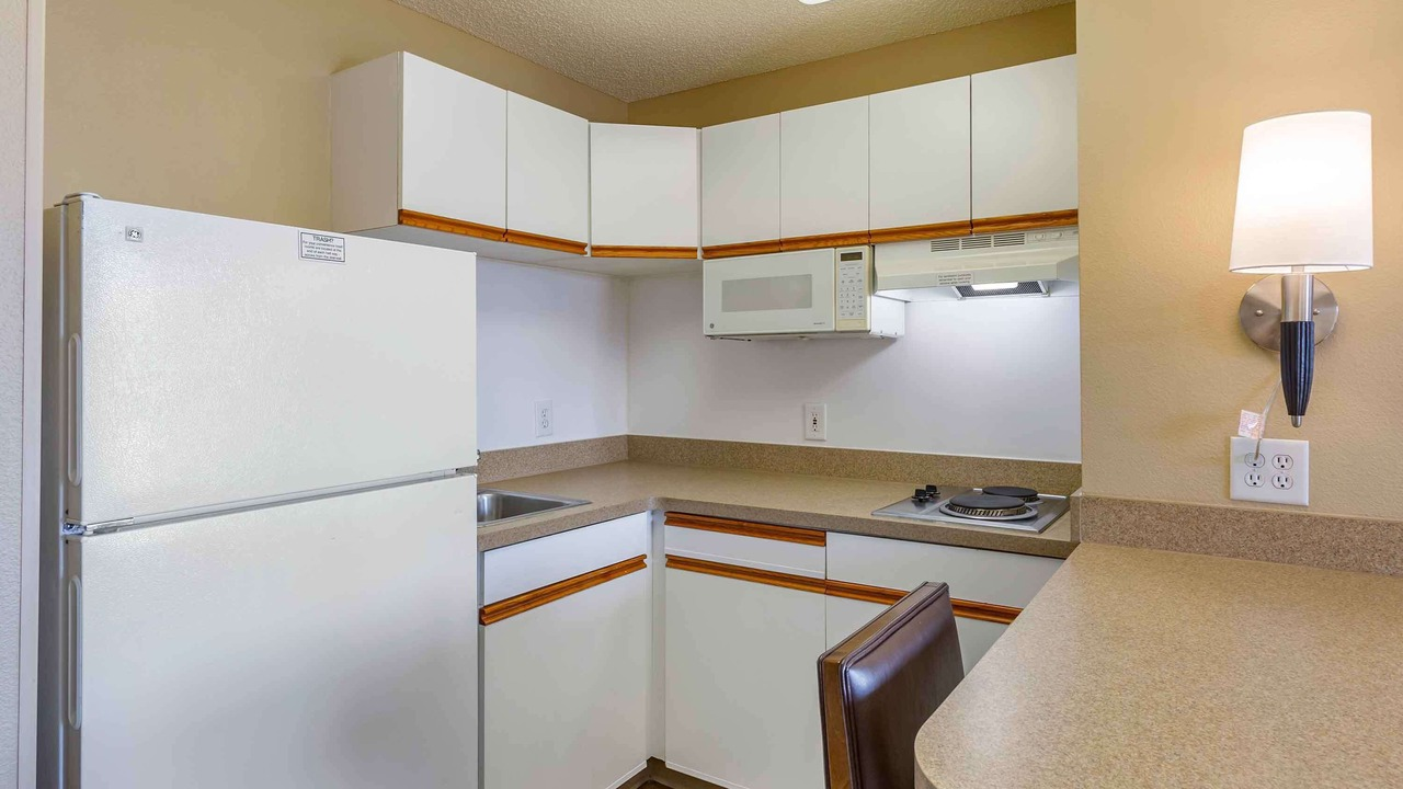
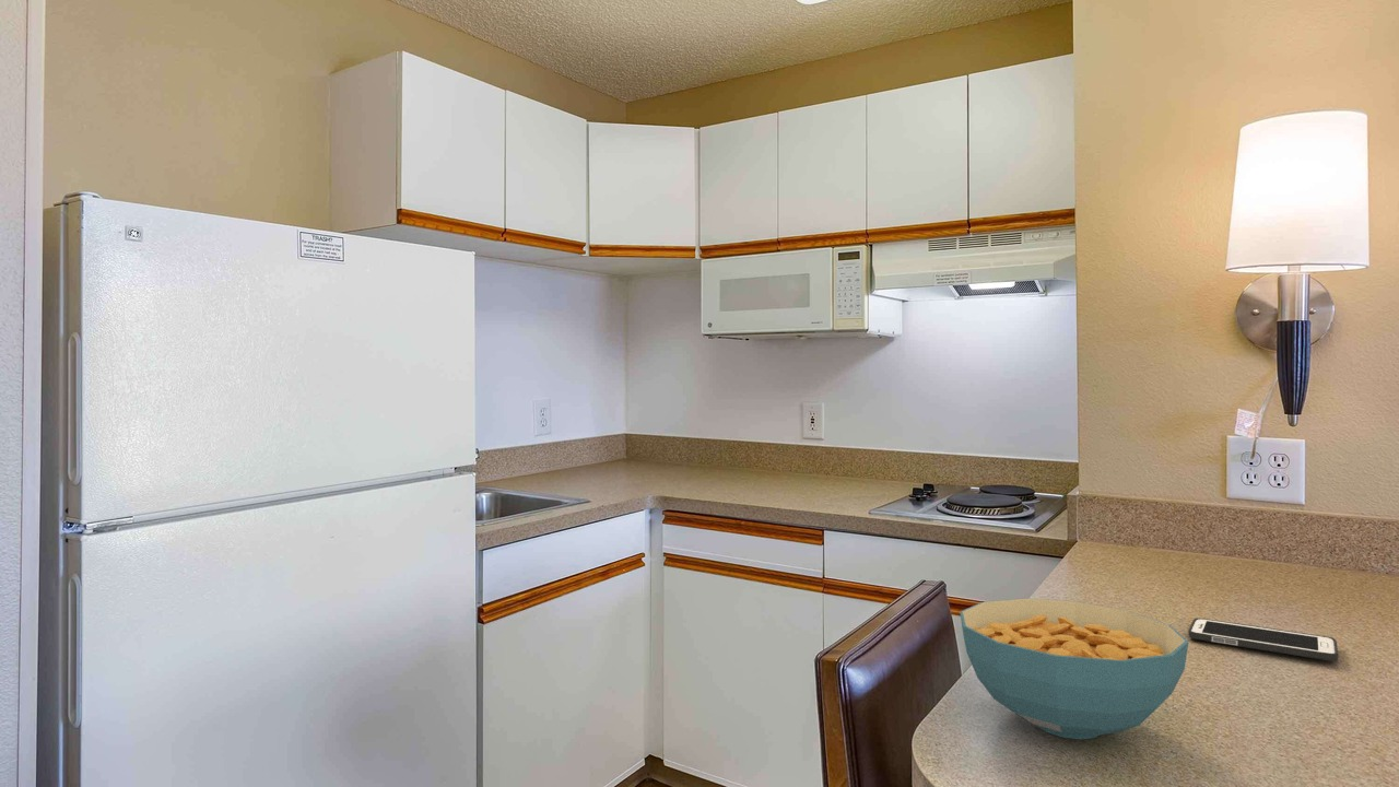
+ cell phone (1260, 638)
+ cereal bowl (1067, 676)
